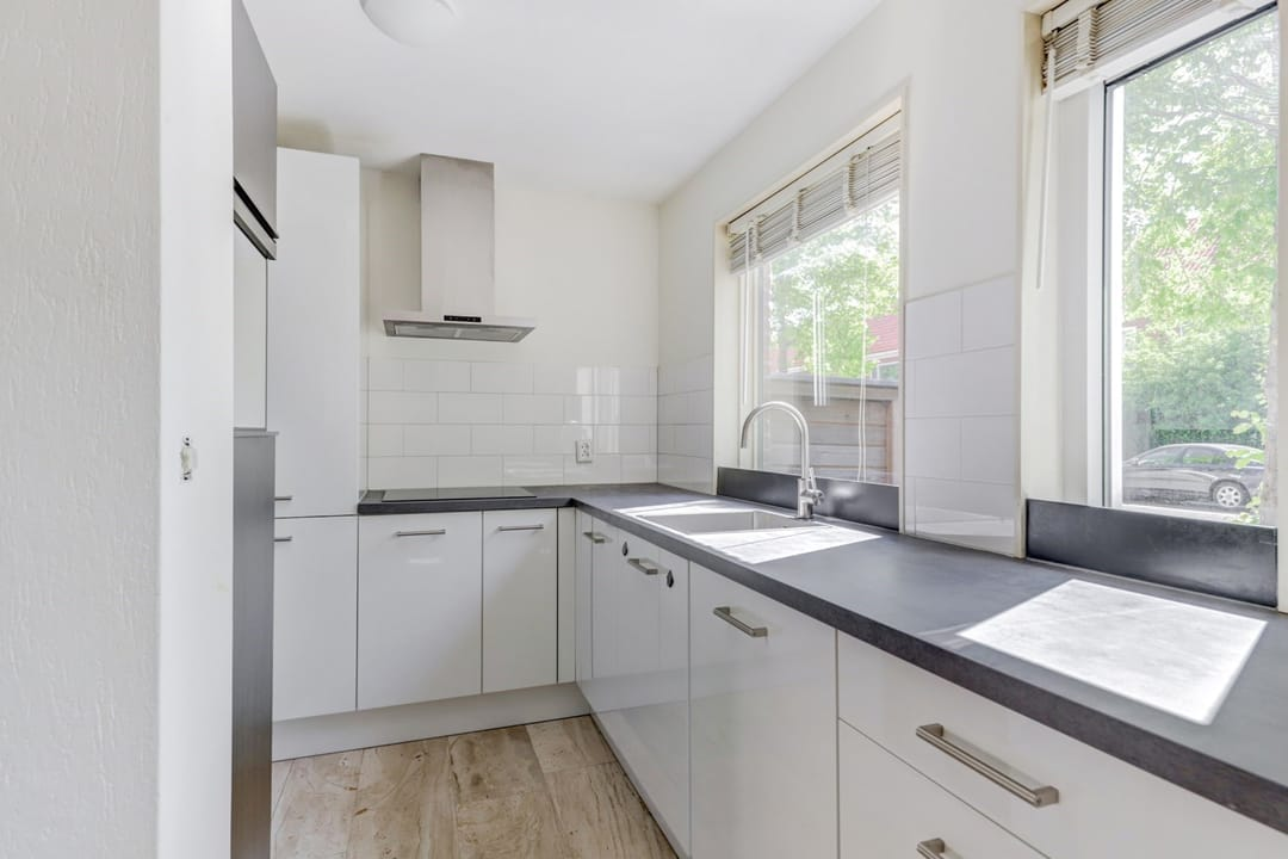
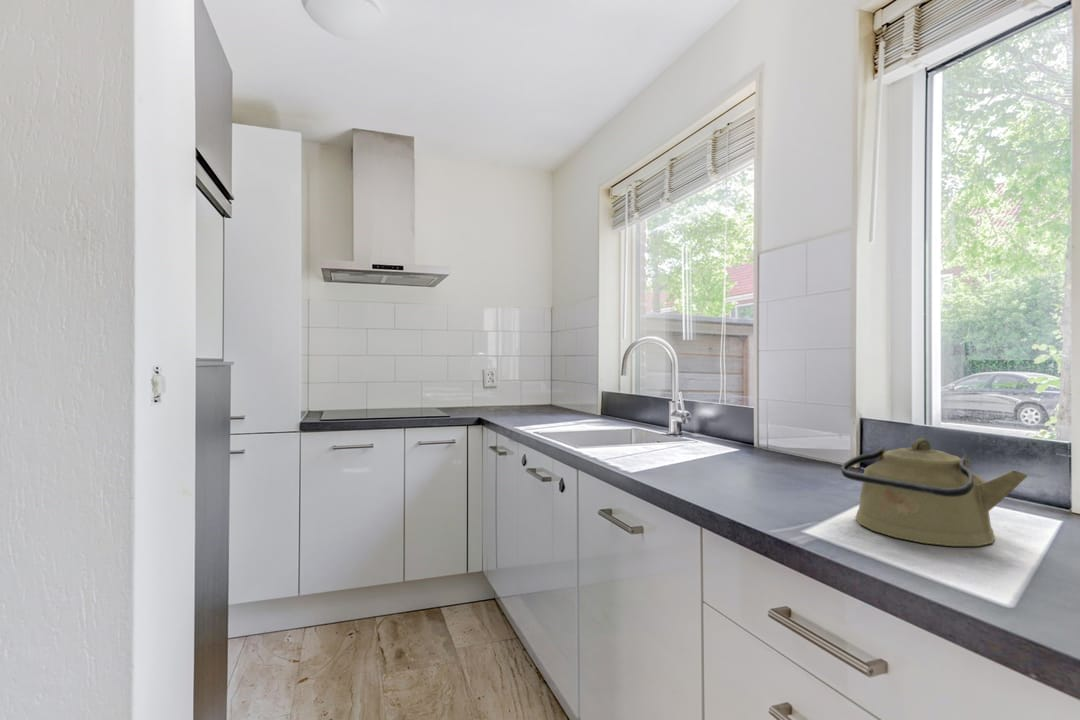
+ kettle (934, 485)
